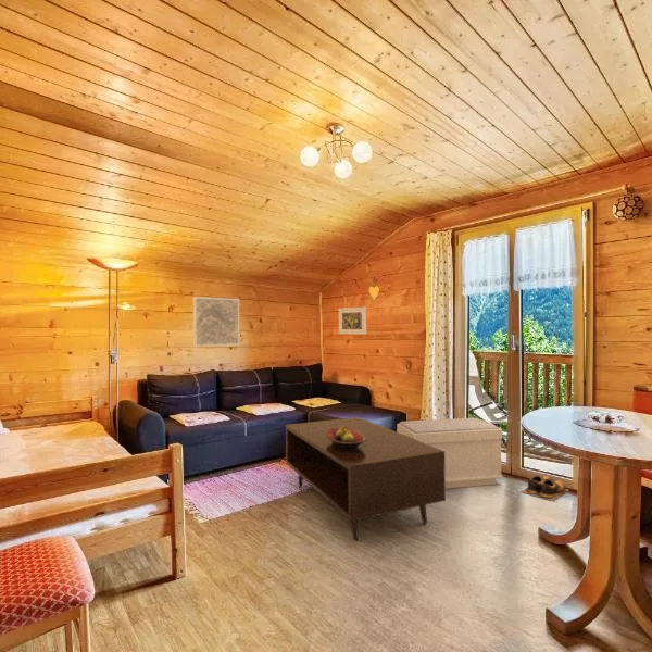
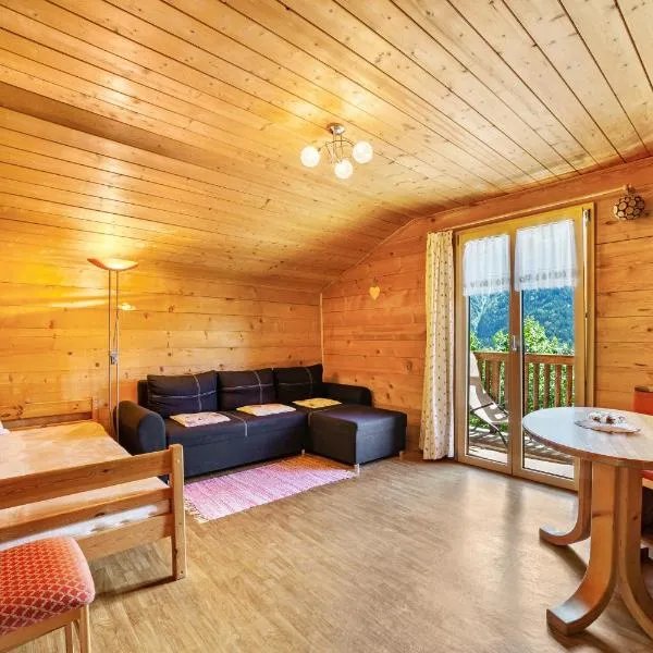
- shoes (544, 484)
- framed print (351, 321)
- wall art (216, 322)
- coffee table (355, 469)
- fruit bowl (344, 435)
- bench (448, 451)
